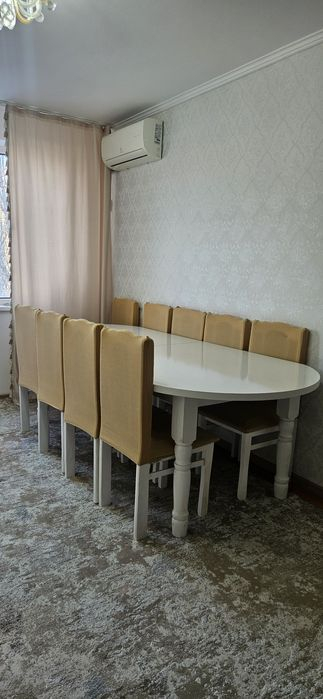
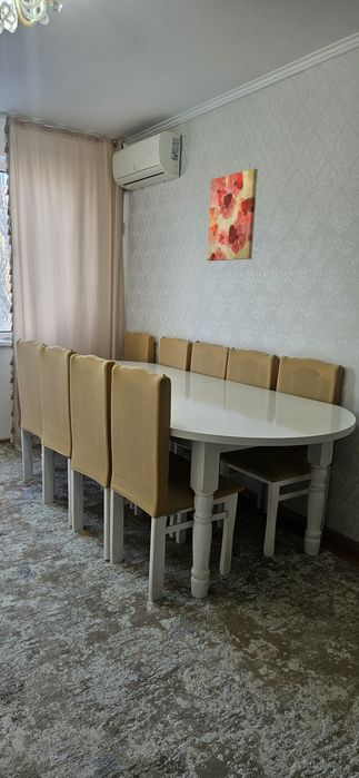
+ wall art (230, 217)
